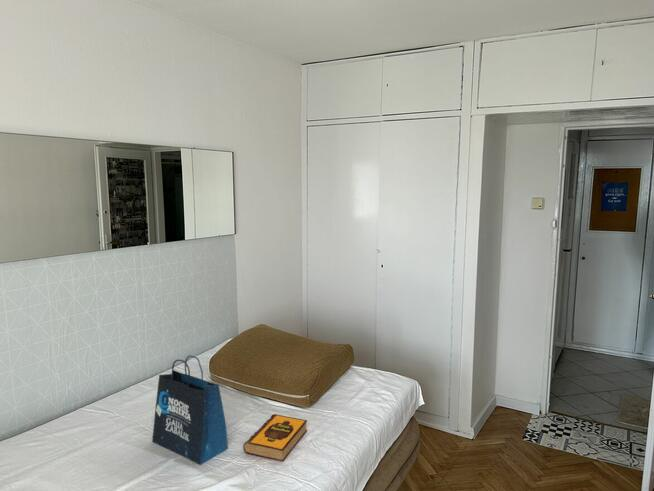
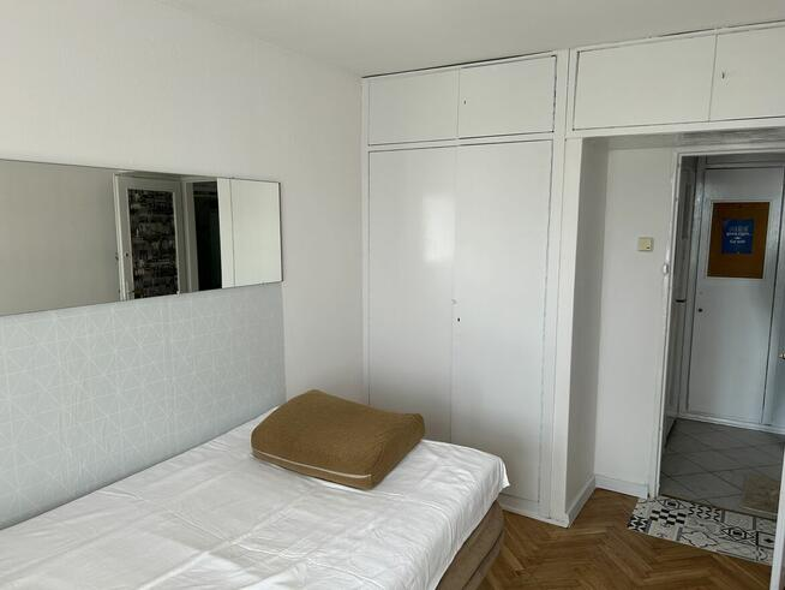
- hardback book (276, 435)
- tote bag (188, 401)
